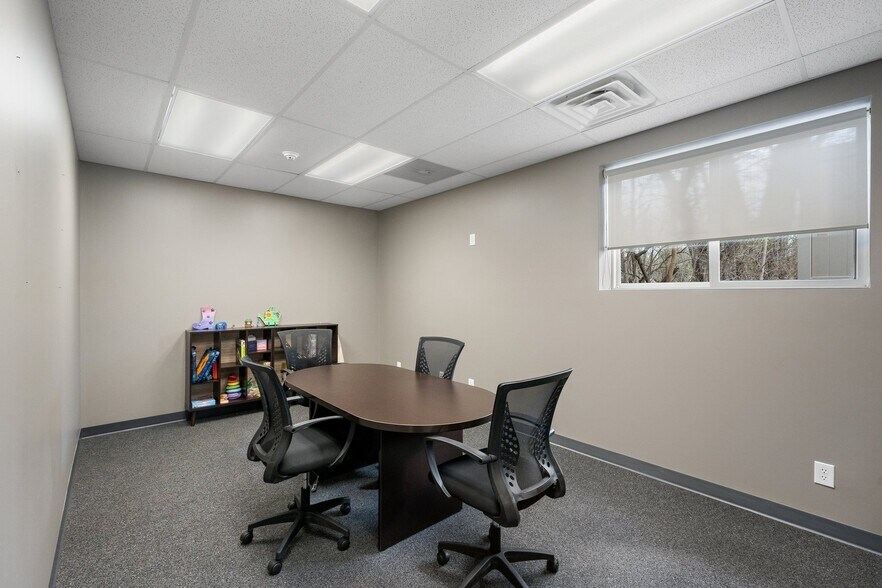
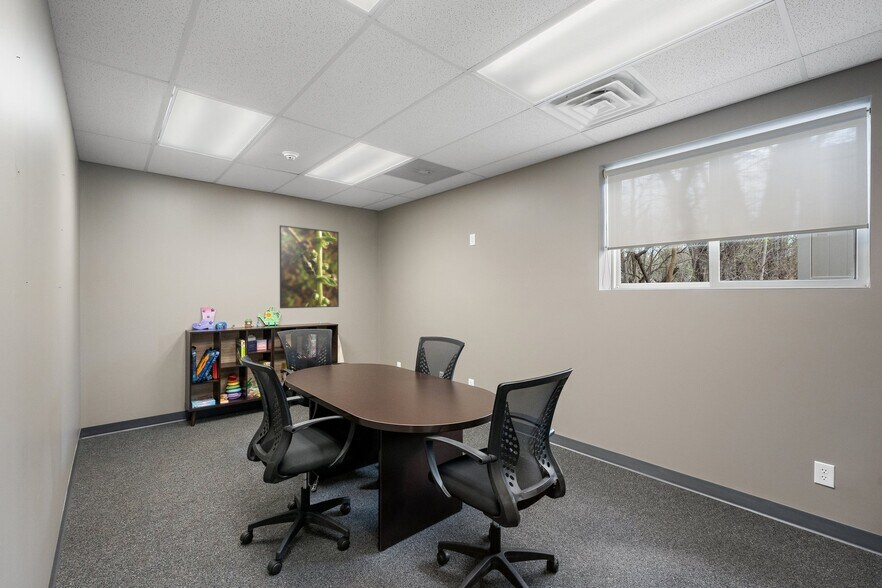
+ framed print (310, 268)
